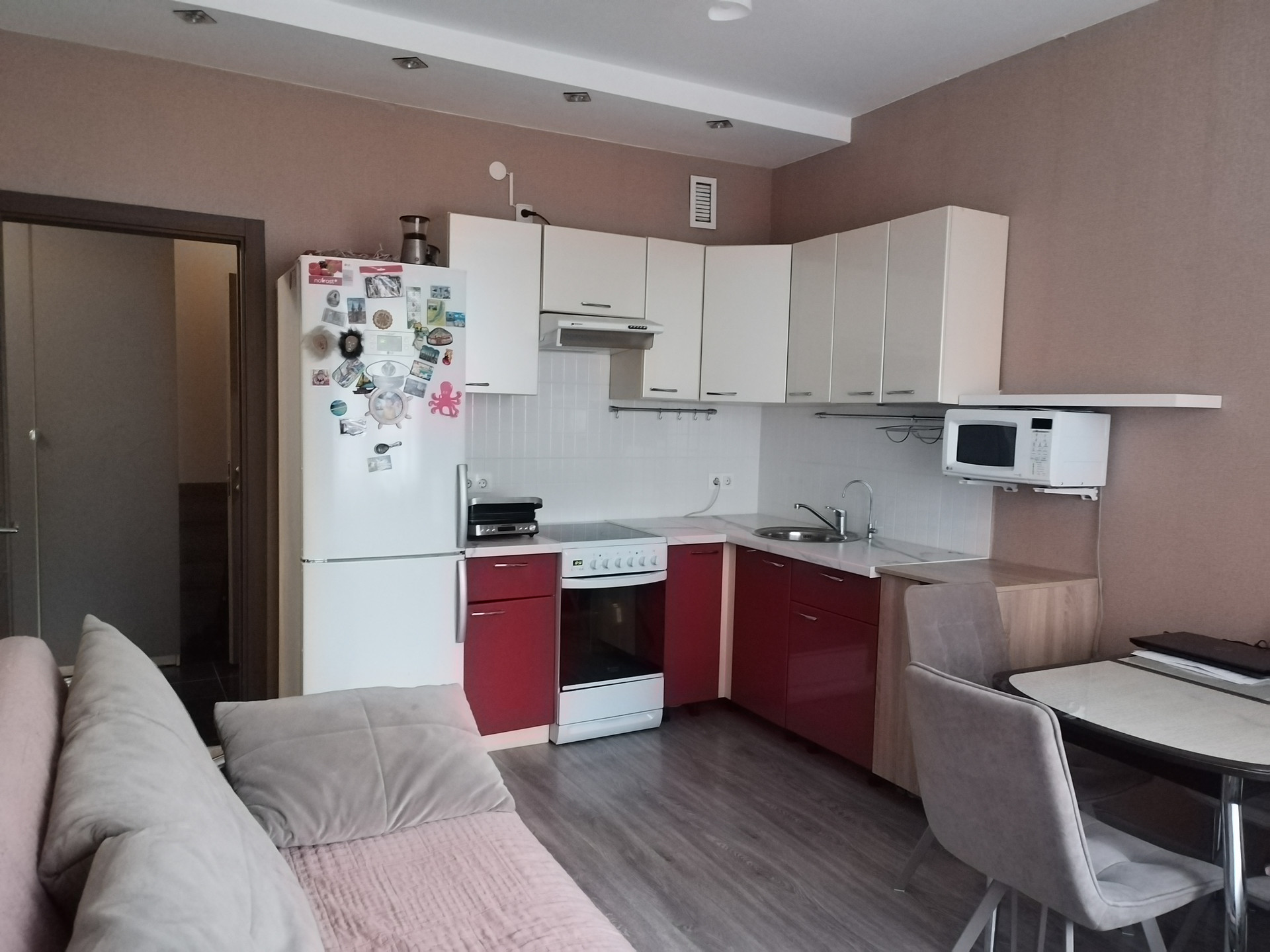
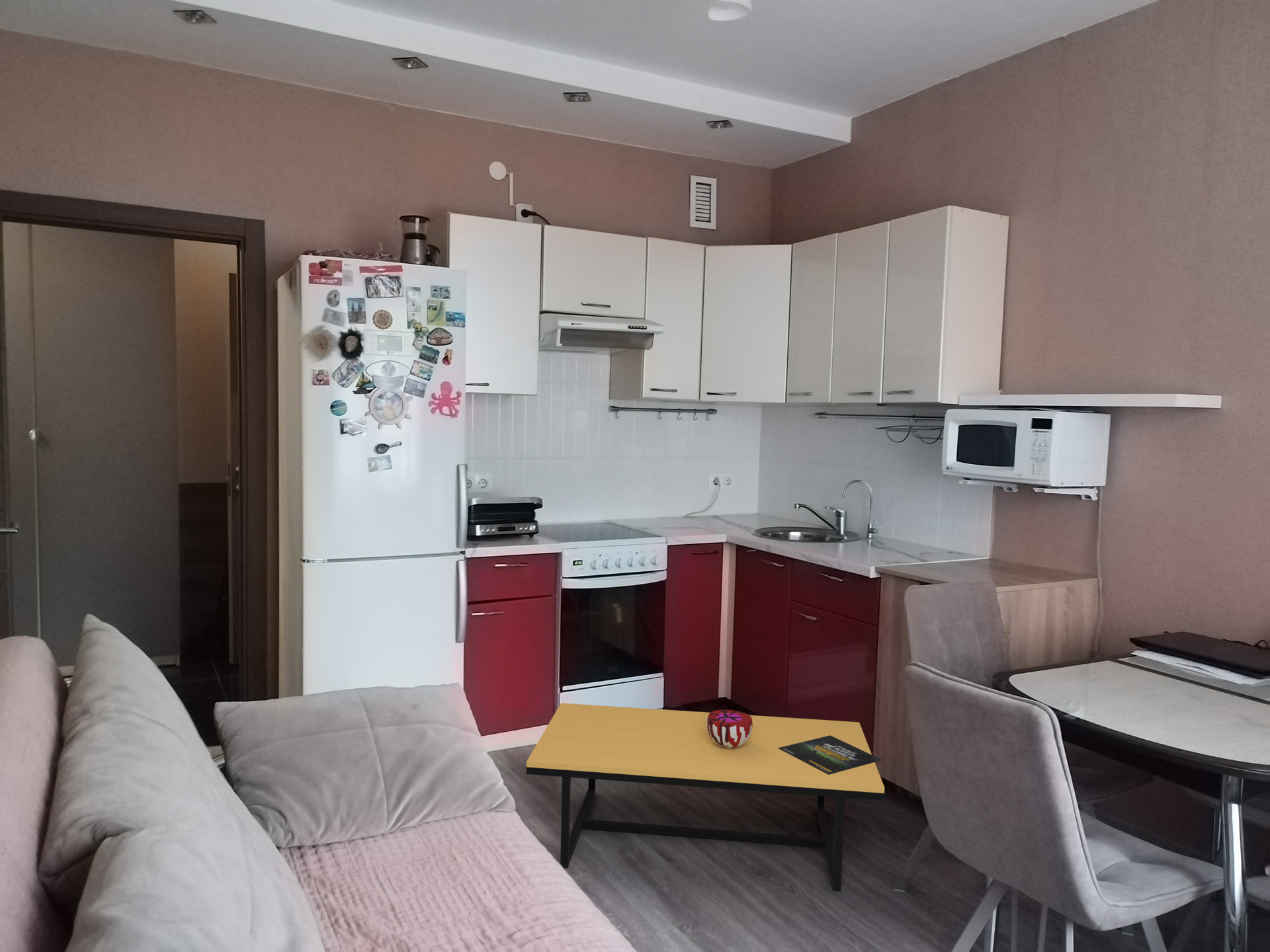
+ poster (829, 753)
+ coffee table (702, 787)
+ decorative bowl (729, 731)
